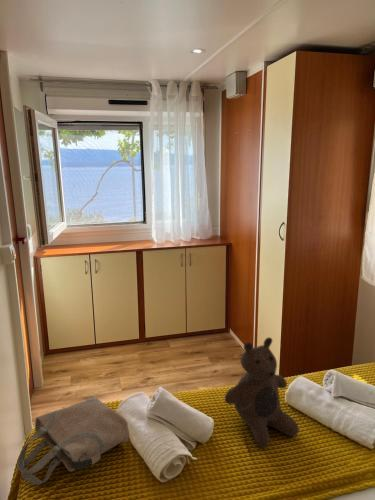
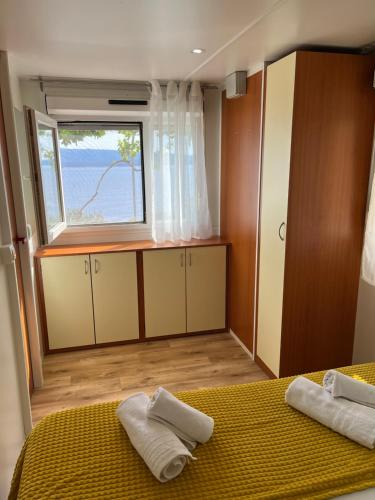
- teddy bear (264, 386)
- tote bag (70, 440)
